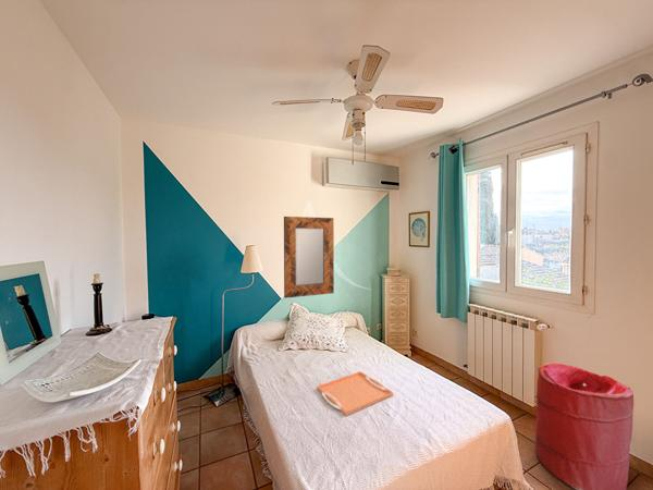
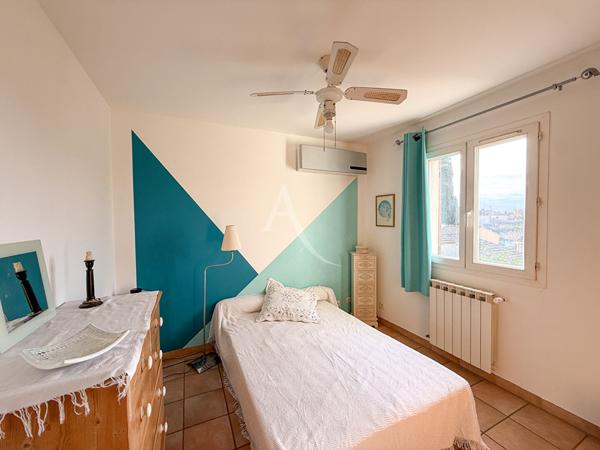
- serving tray (354, 390)
- home mirror (309, 256)
- laundry hamper (580, 420)
